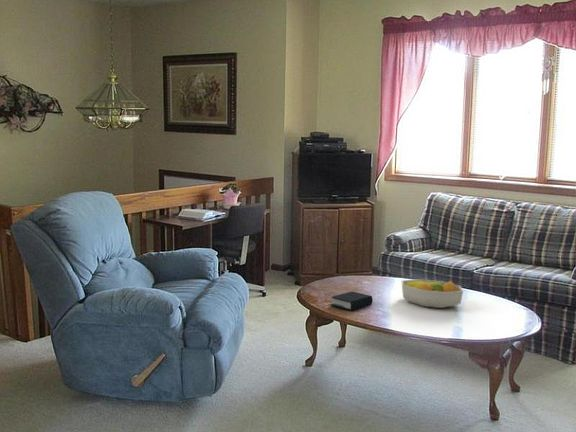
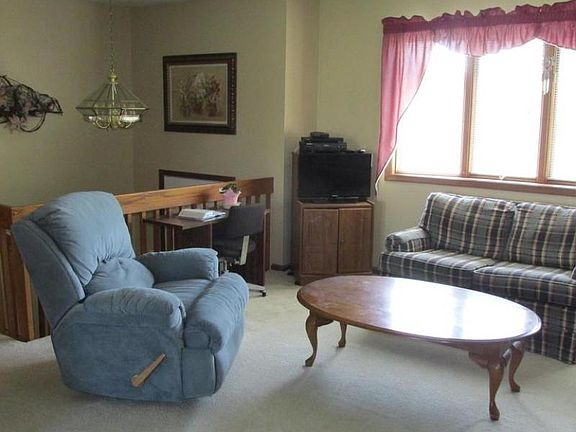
- fruit bowl (431, 290)
- book (351, 300)
